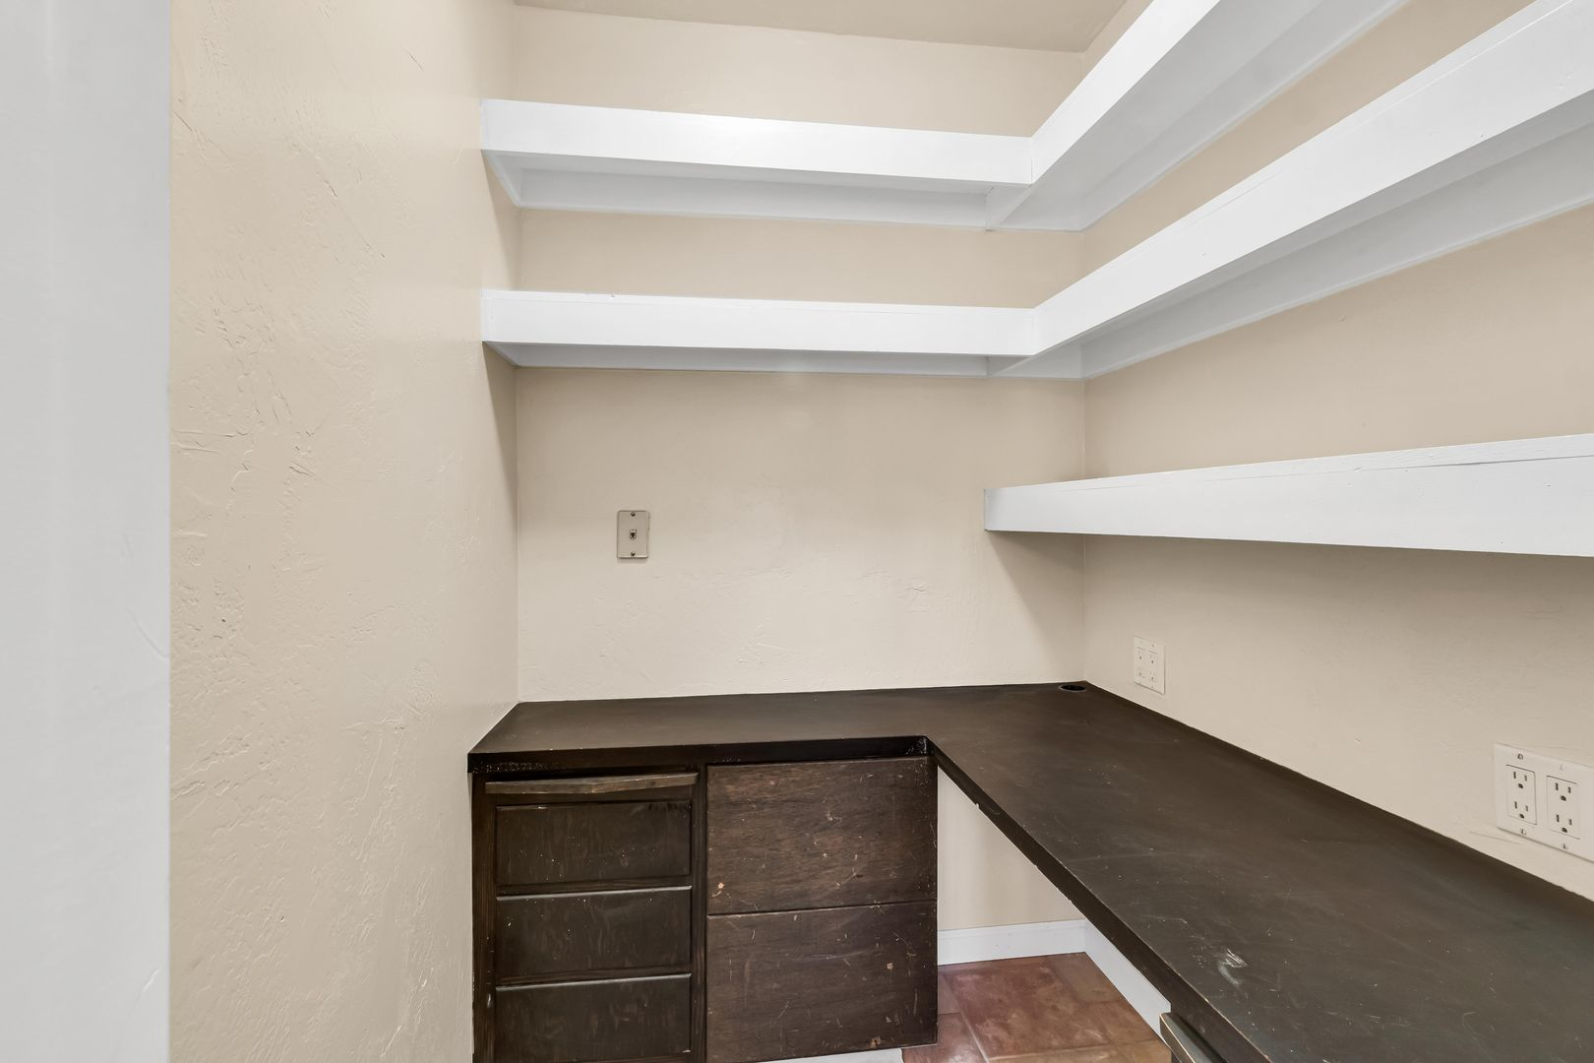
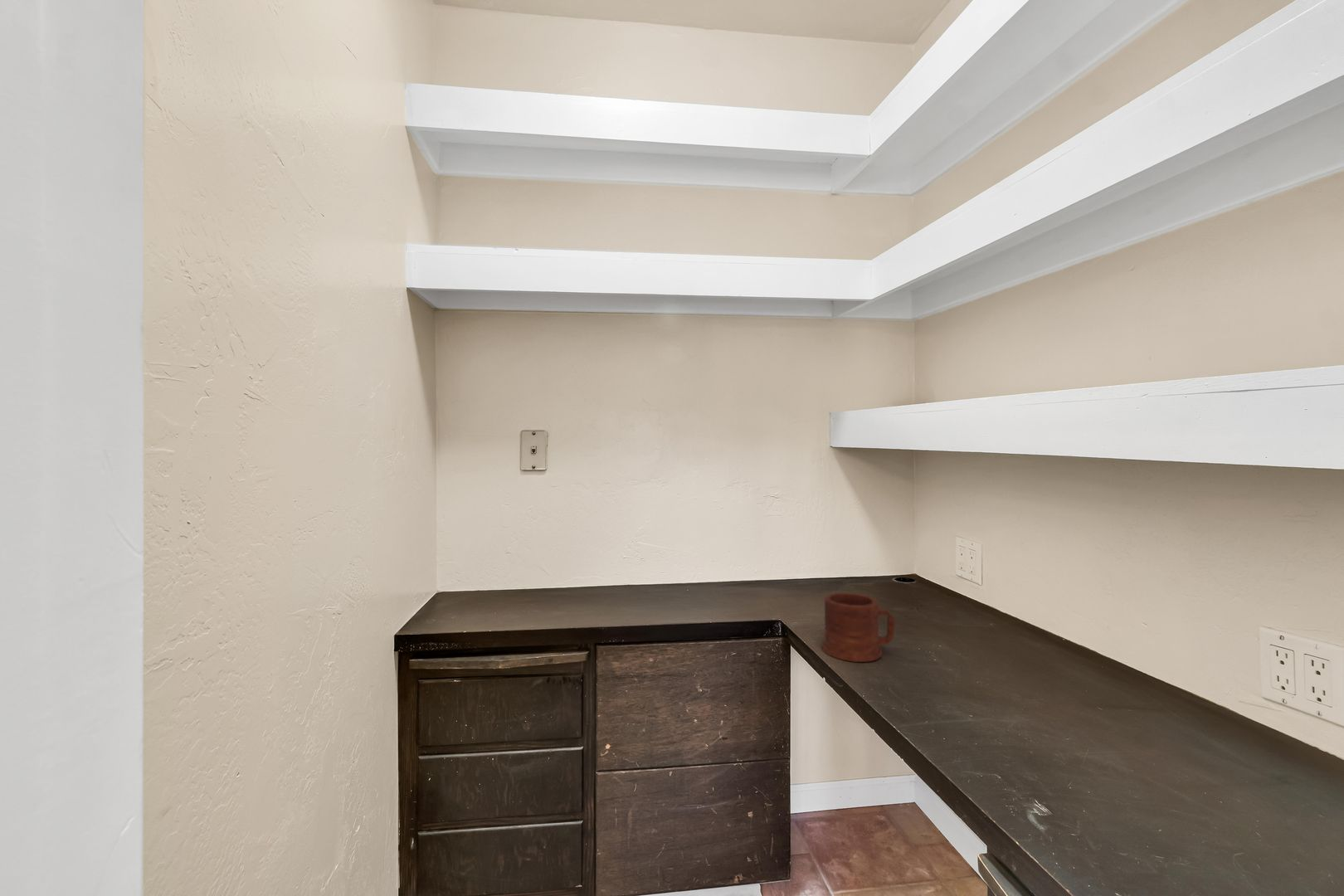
+ mug (857, 626)
